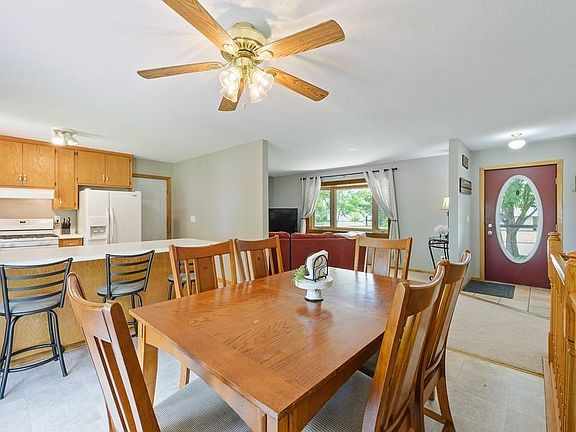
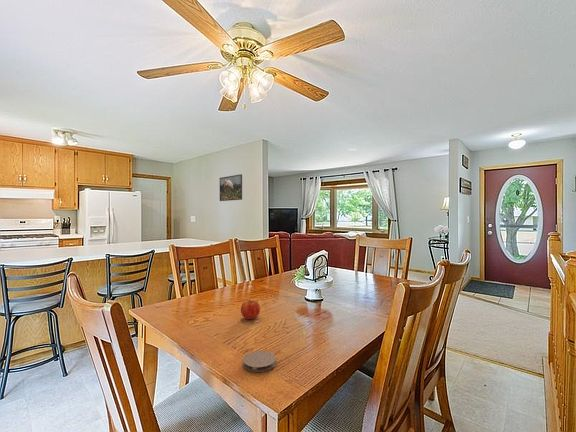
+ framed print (230, 188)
+ fruit (250, 308)
+ coaster (259, 360)
